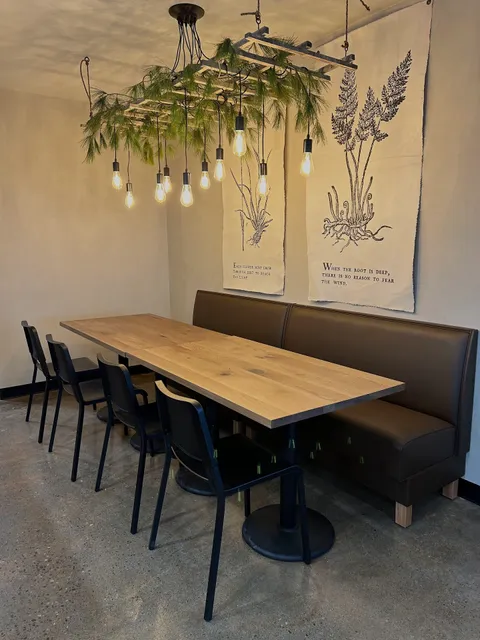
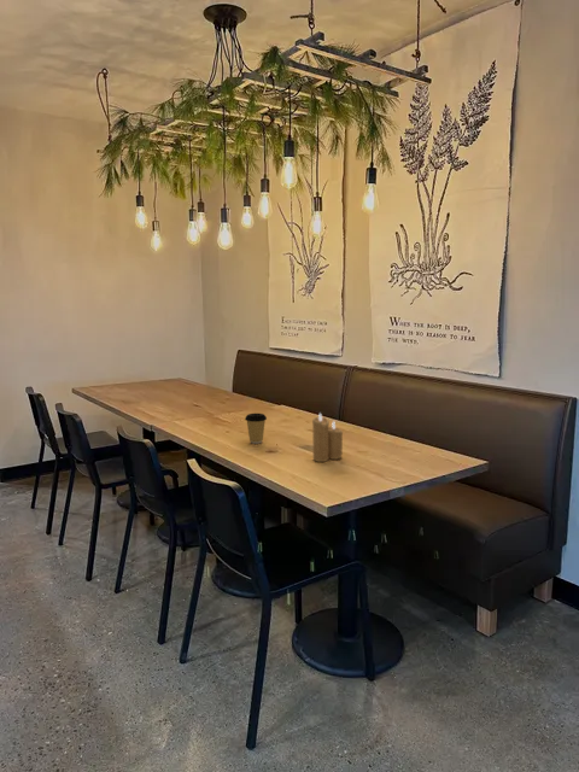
+ coffee cup (256, 427)
+ candle (327, 434)
